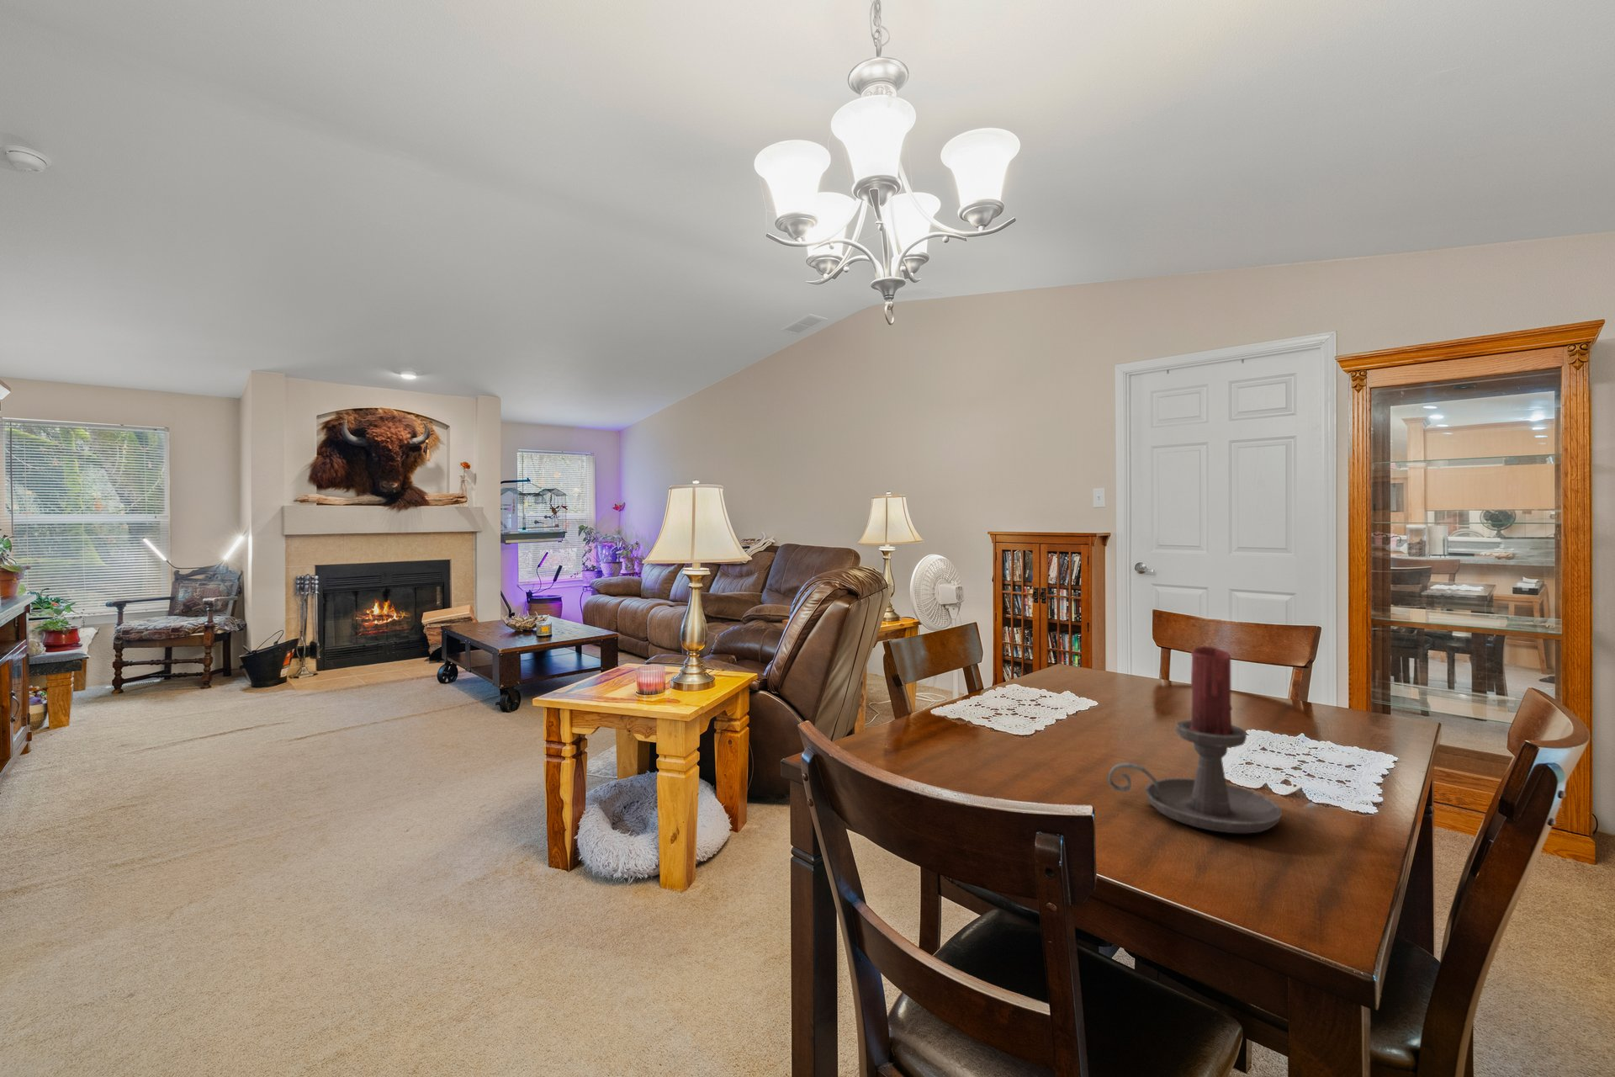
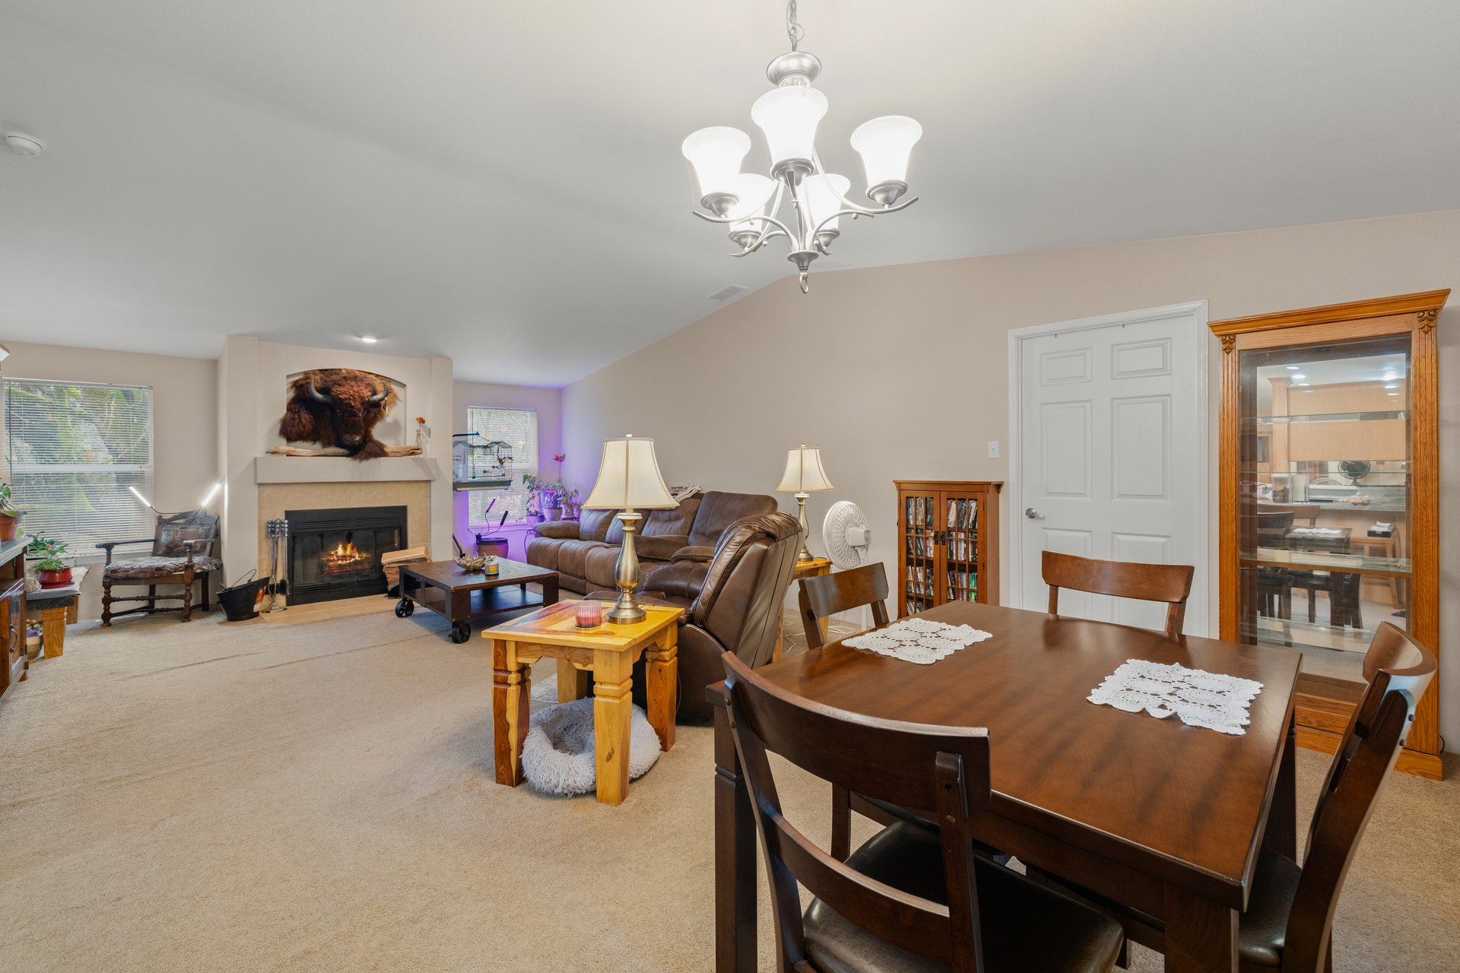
- candle holder (1190, 728)
